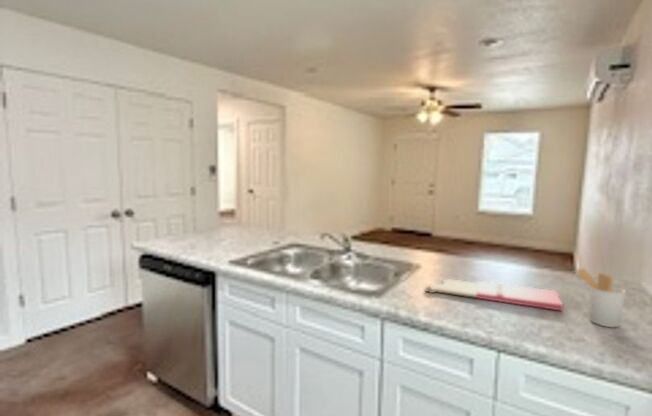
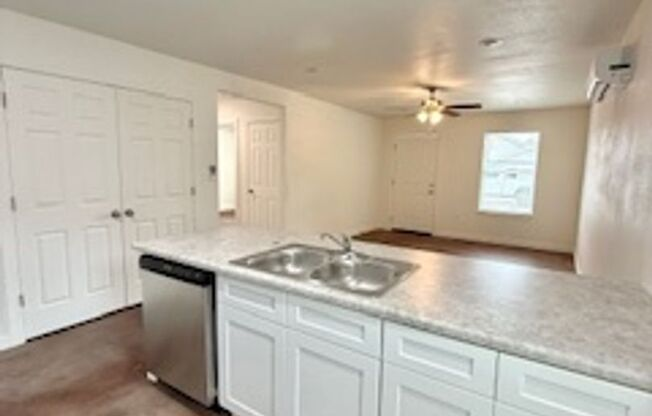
- cutting board (489, 290)
- utensil holder (597, 295)
